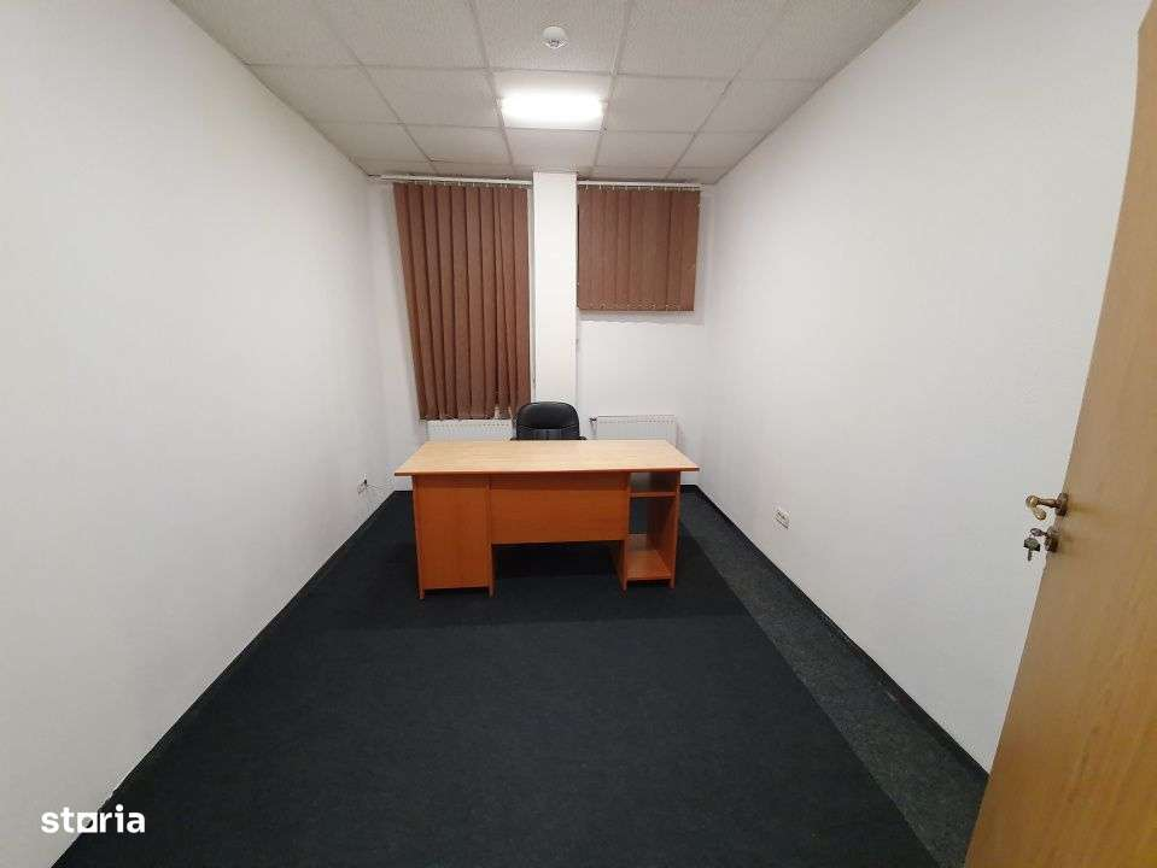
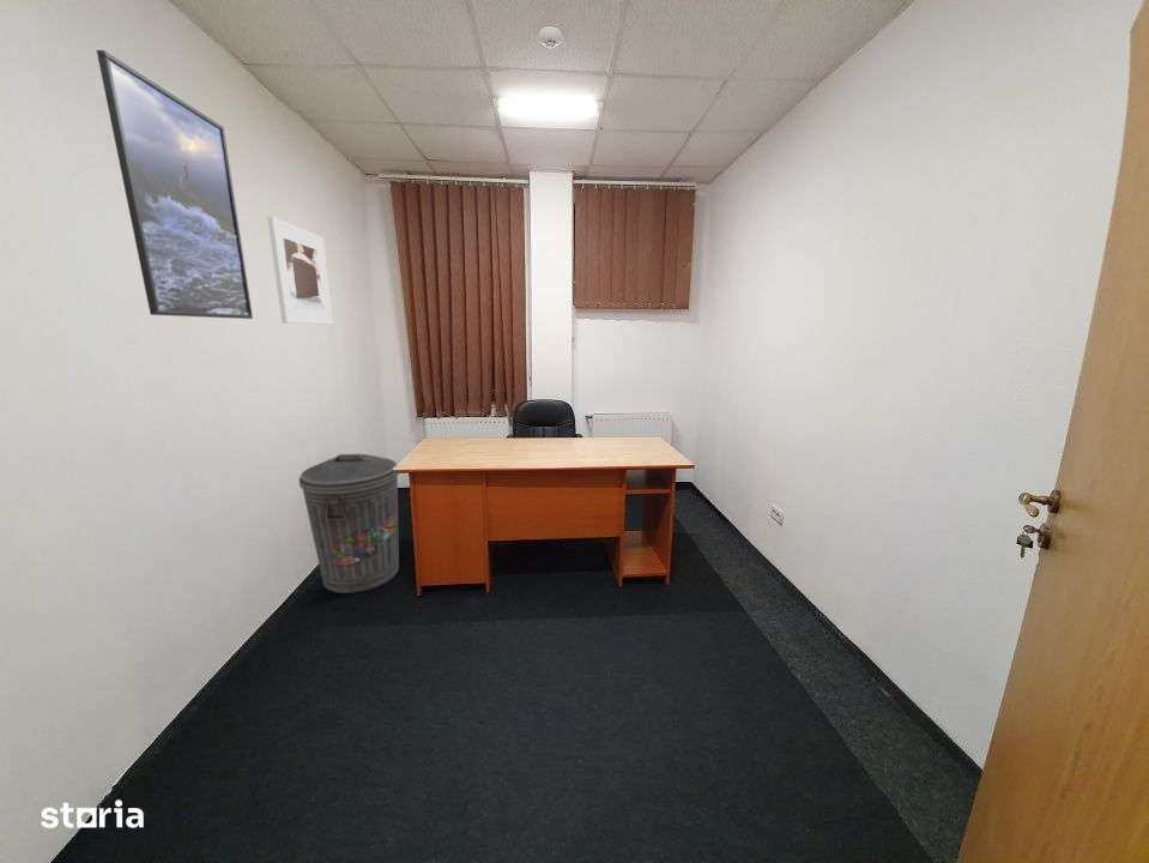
+ trash can (356, 515)
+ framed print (303, 277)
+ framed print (191, 211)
